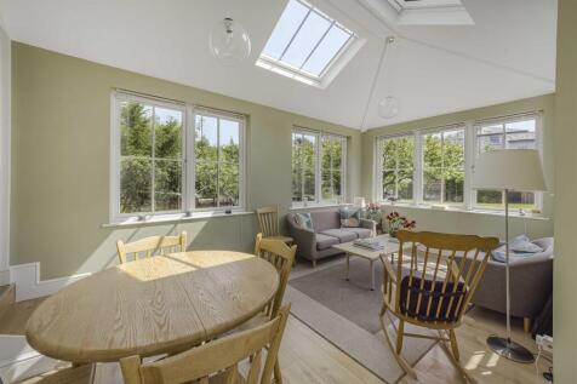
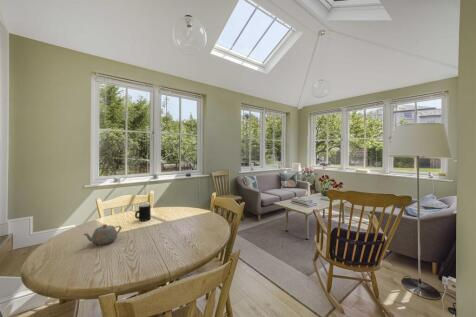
+ teapot (103, 233)
+ mug (142, 213)
